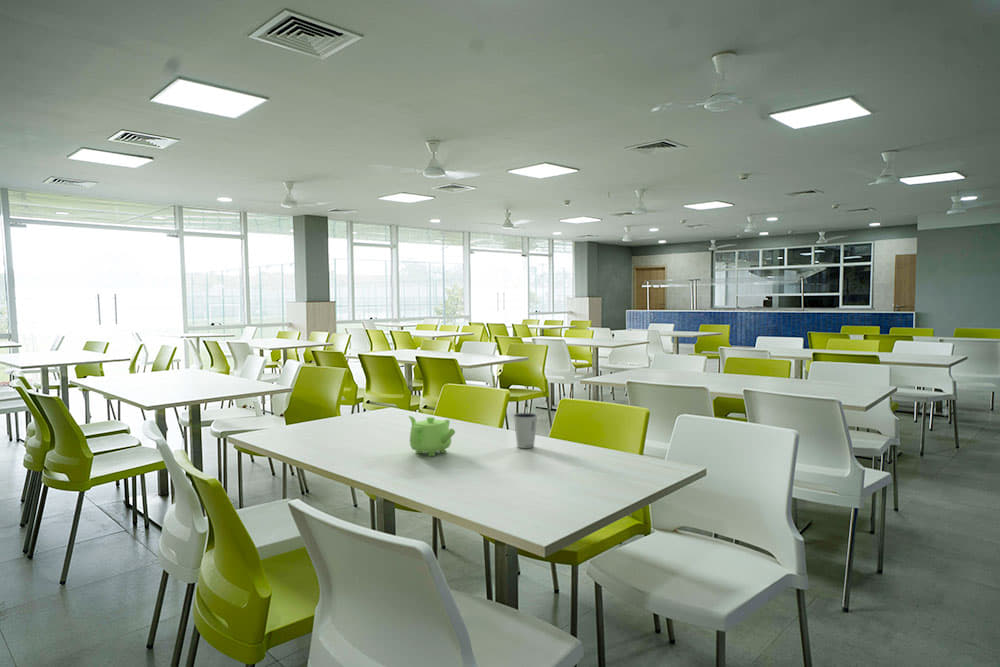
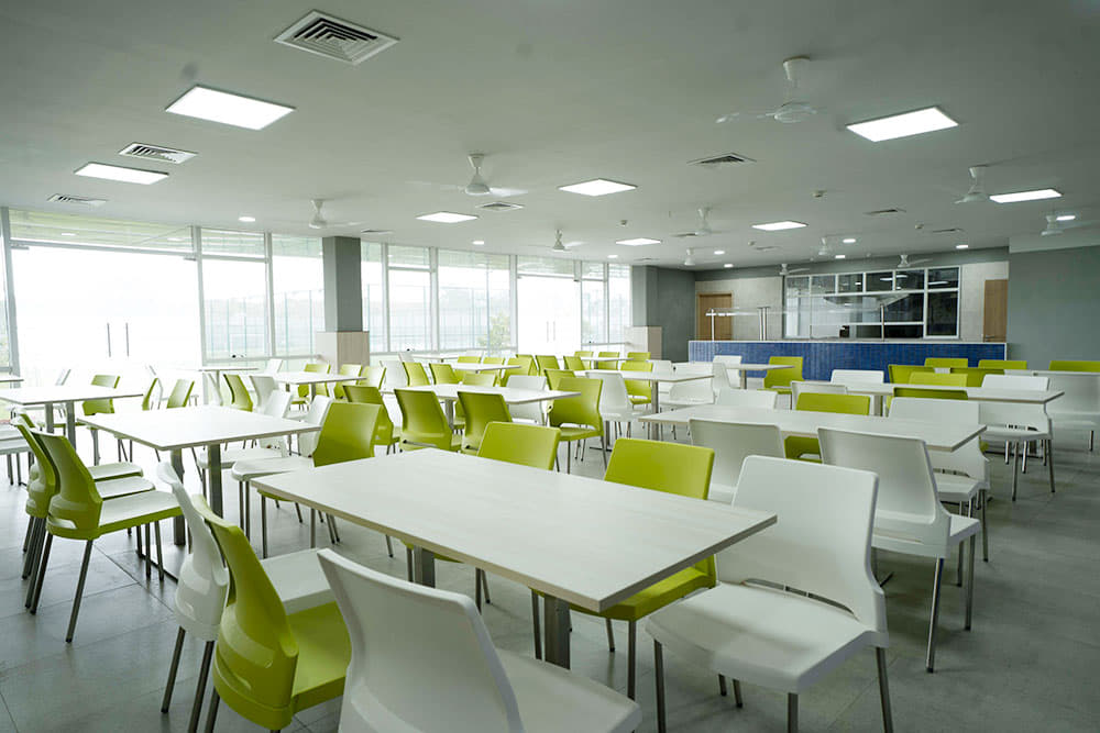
- teapot (431, 434)
- dixie cup (525, 430)
